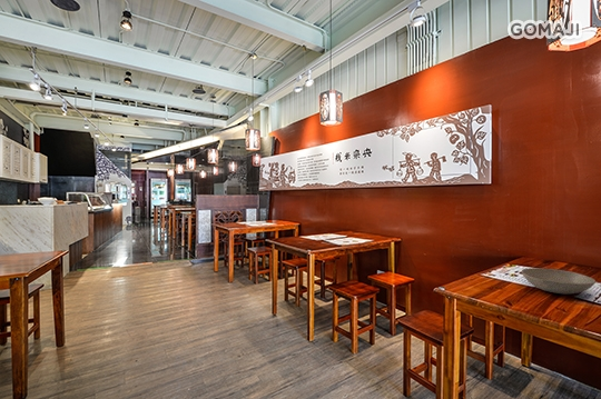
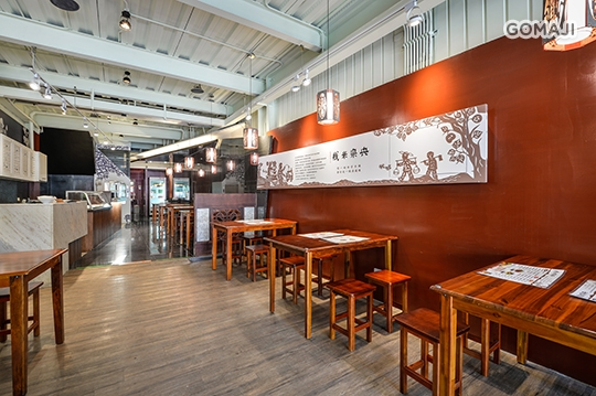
- bowl (555, 282)
